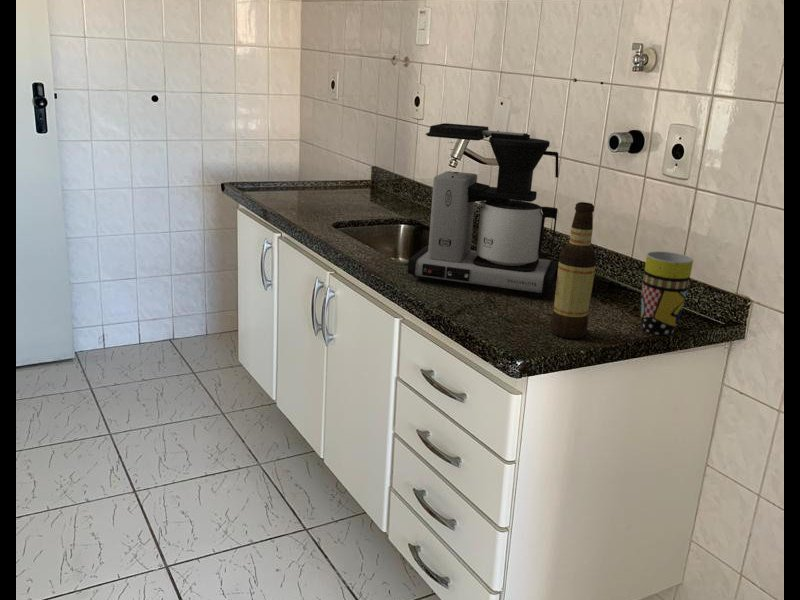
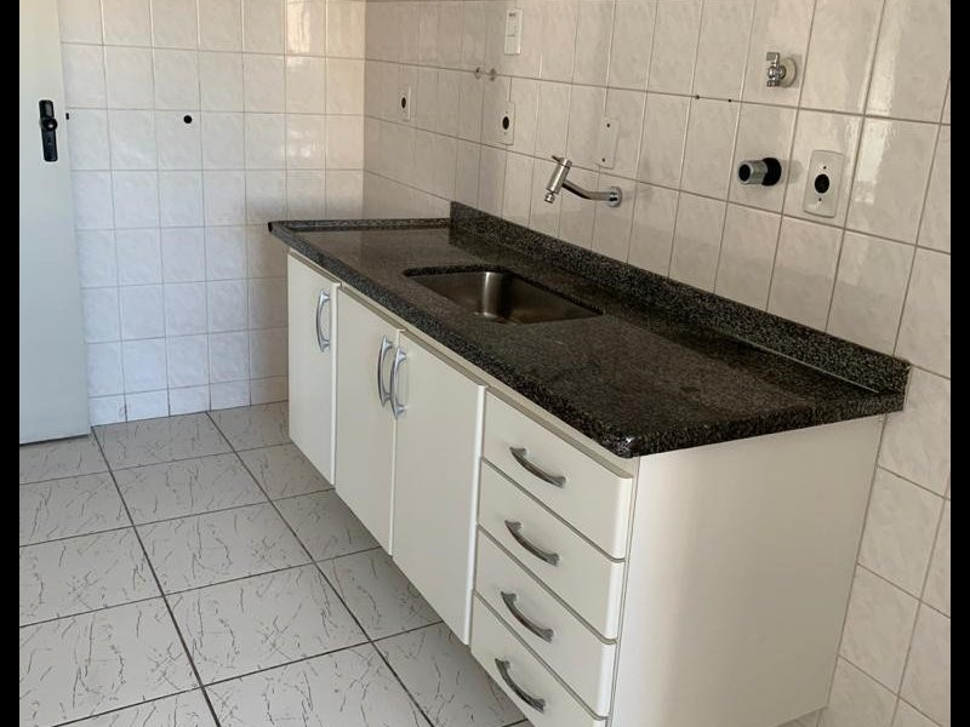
- bottle (576, 269)
- mug (667, 291)
- coffee maker (490, 207)
